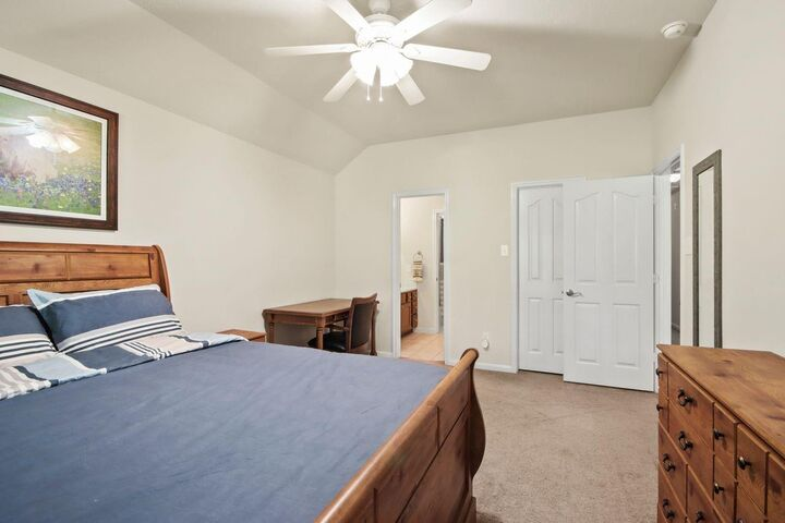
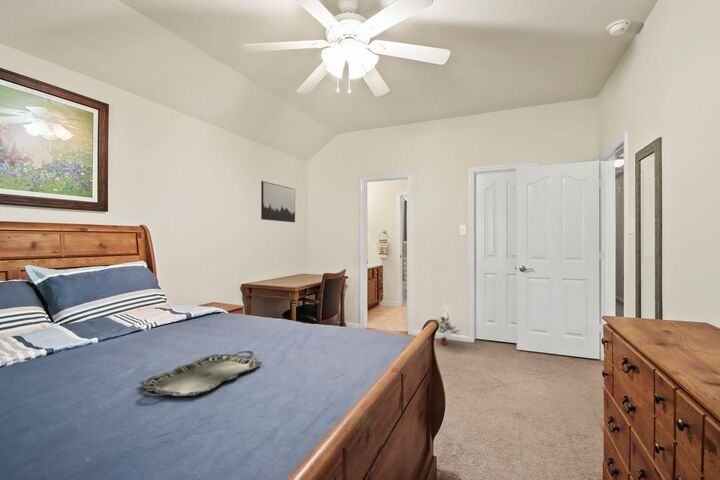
+ serving tray (205, 372)
+ wall art (279, 203)
+ potted plant (446, 330)
